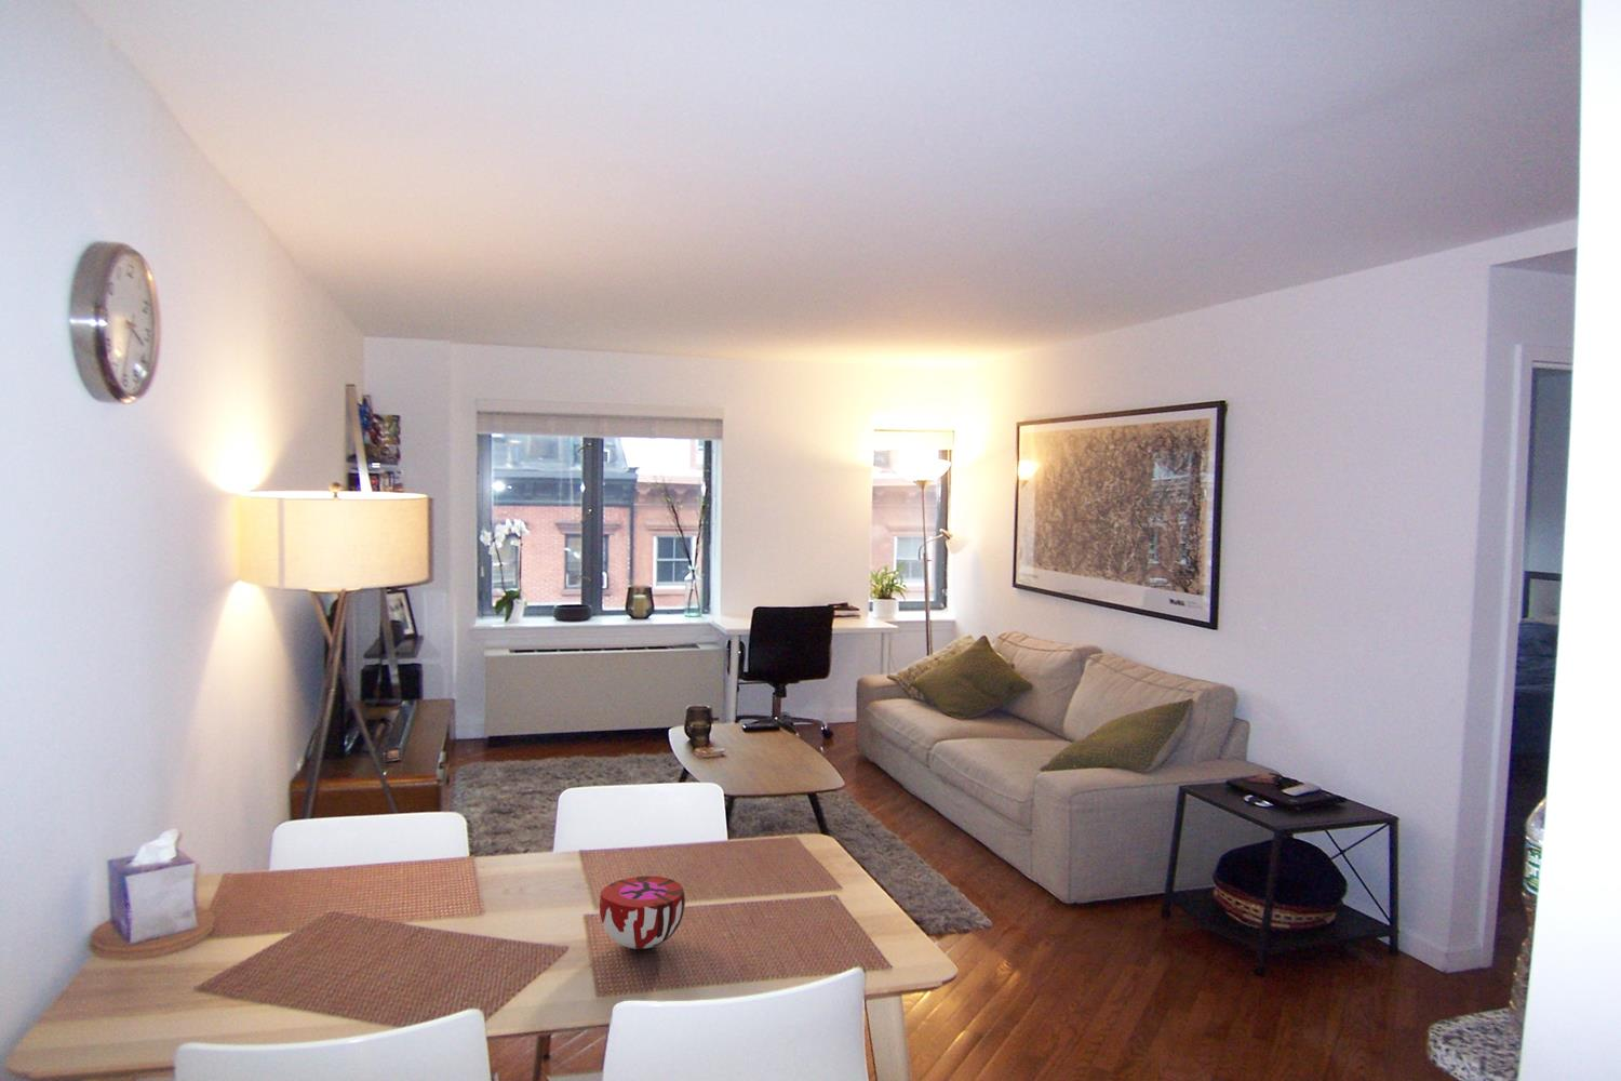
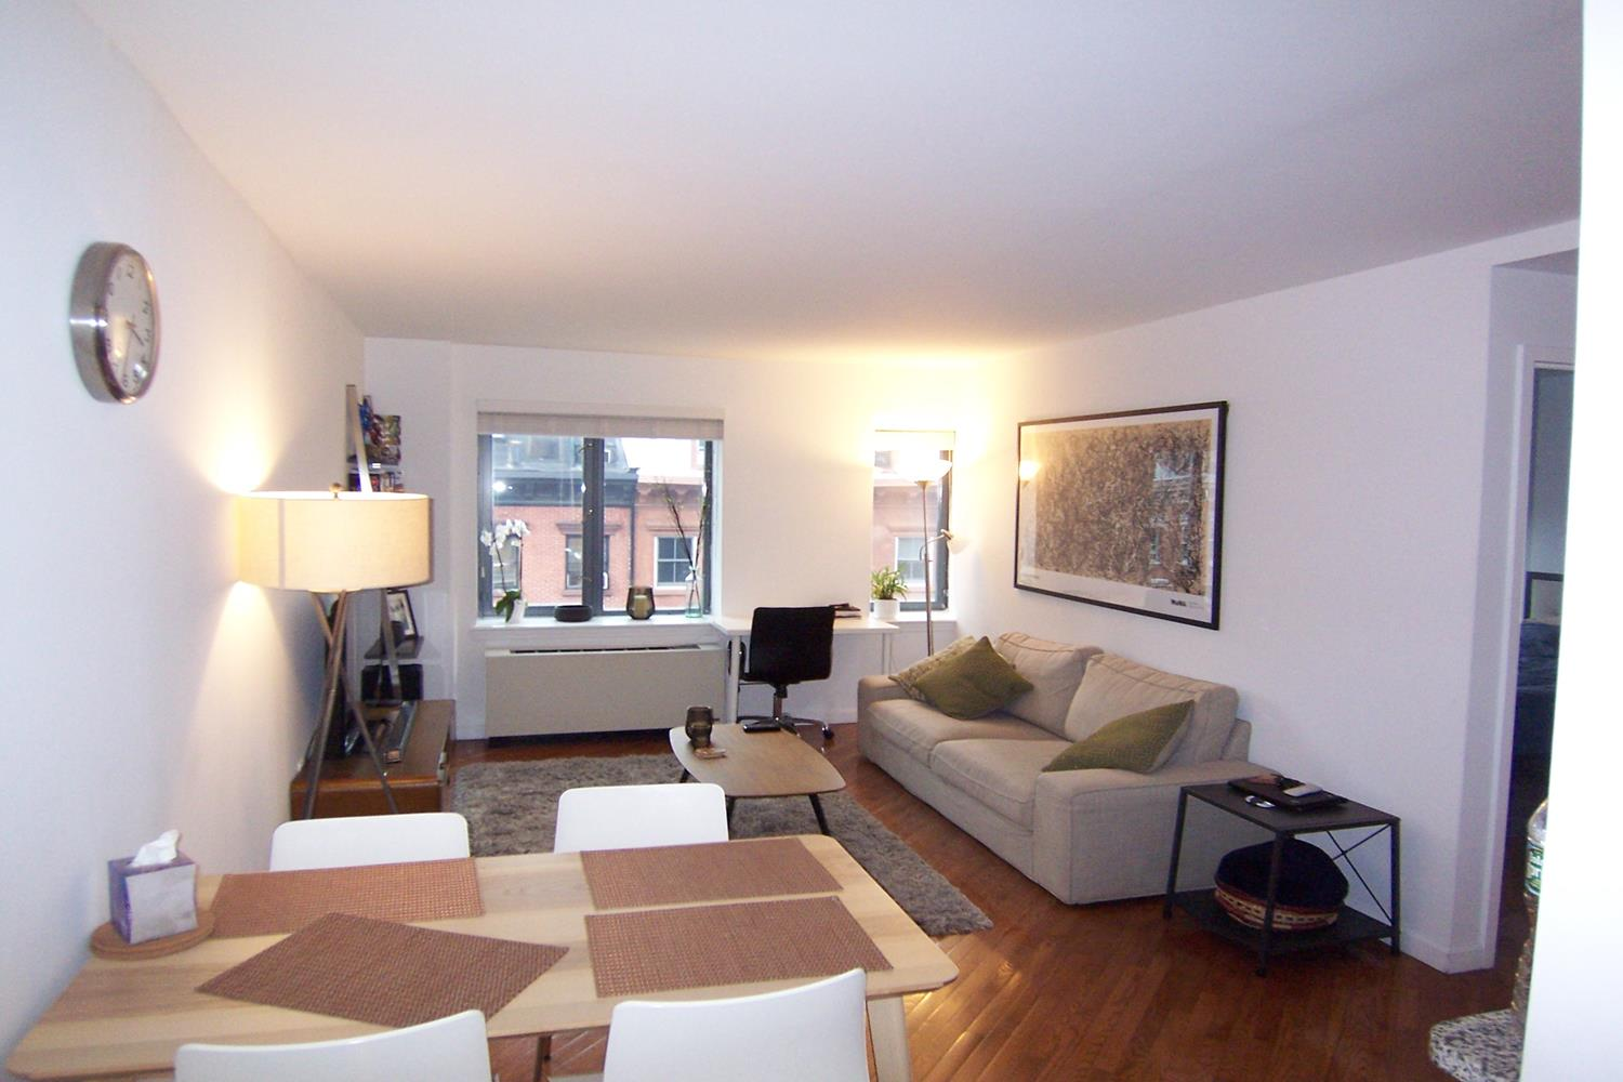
- decorative bowl (642, 917)
